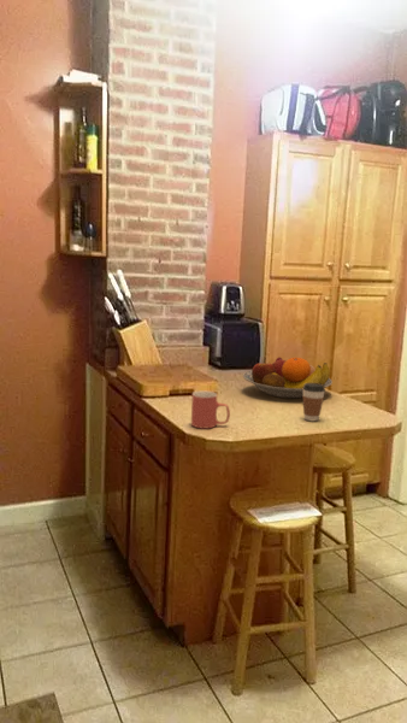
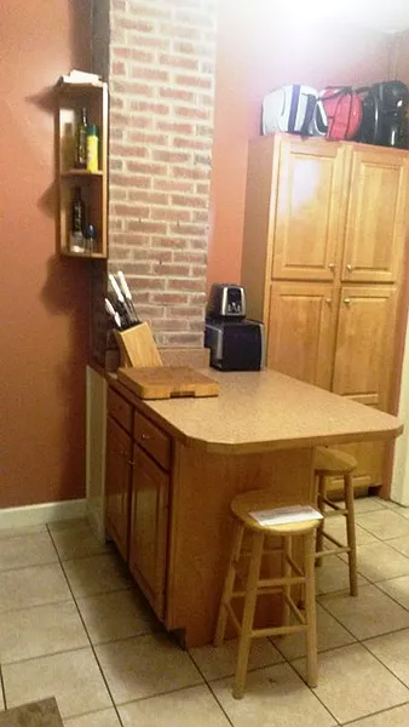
- fruit bowl (287, 374)
- coffee cup (312, 401)
- mug (211, 410)
